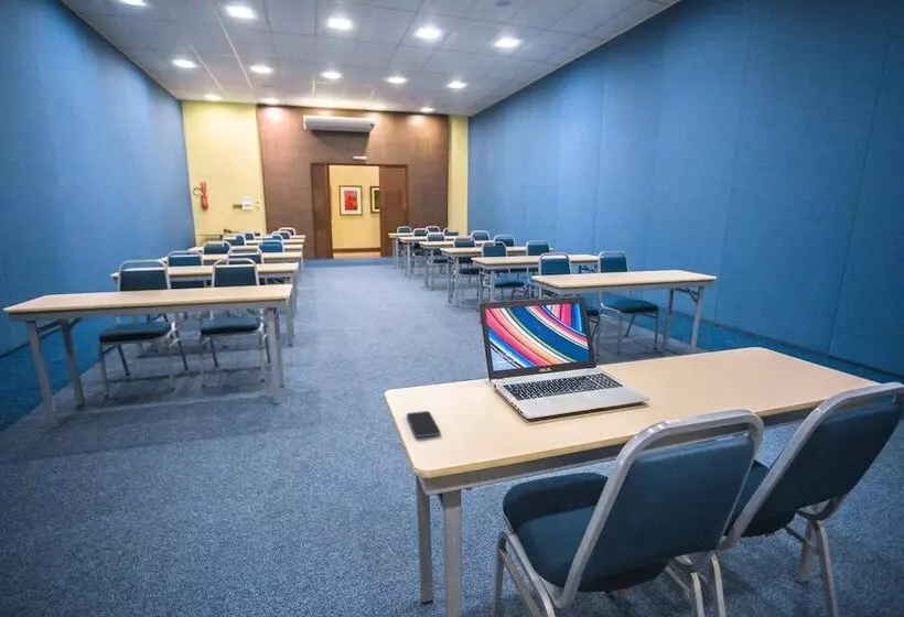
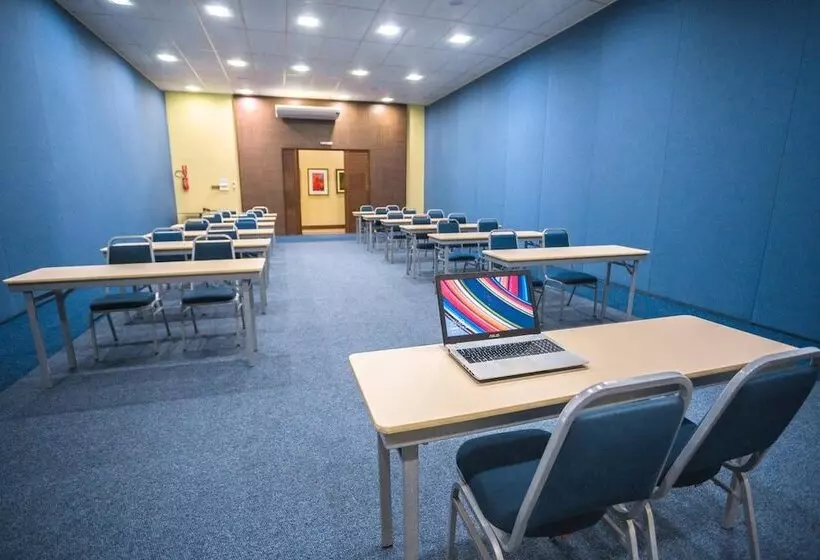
- smartphone (422, 423)
